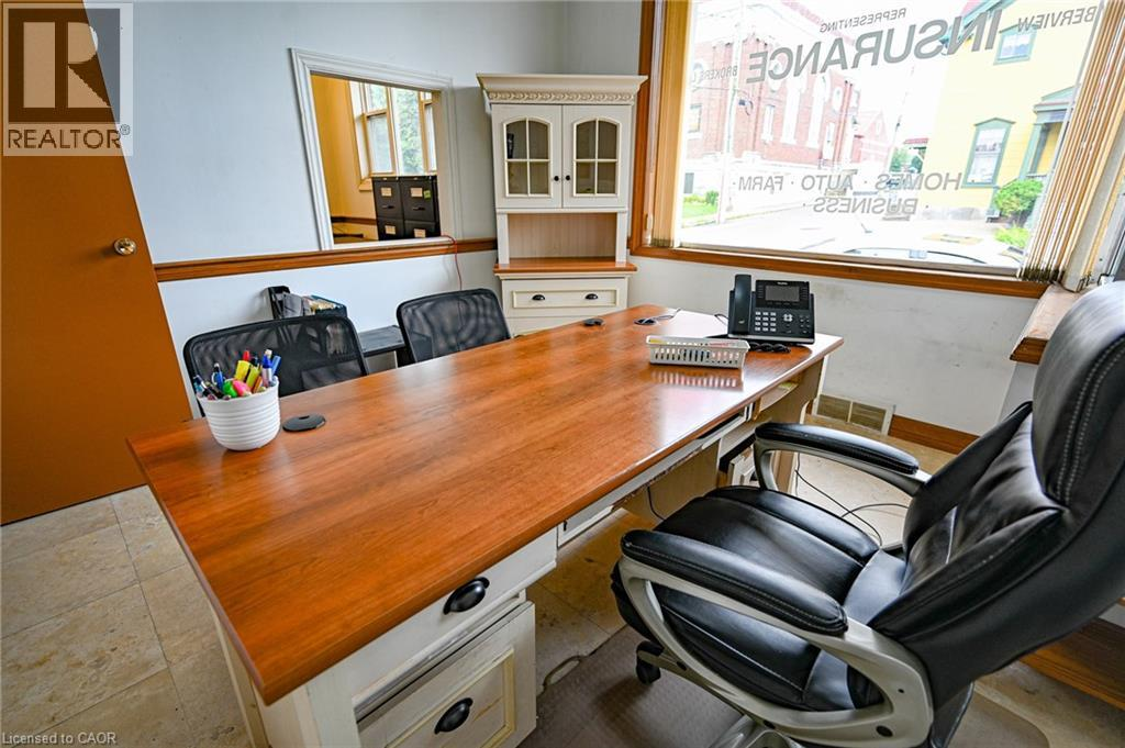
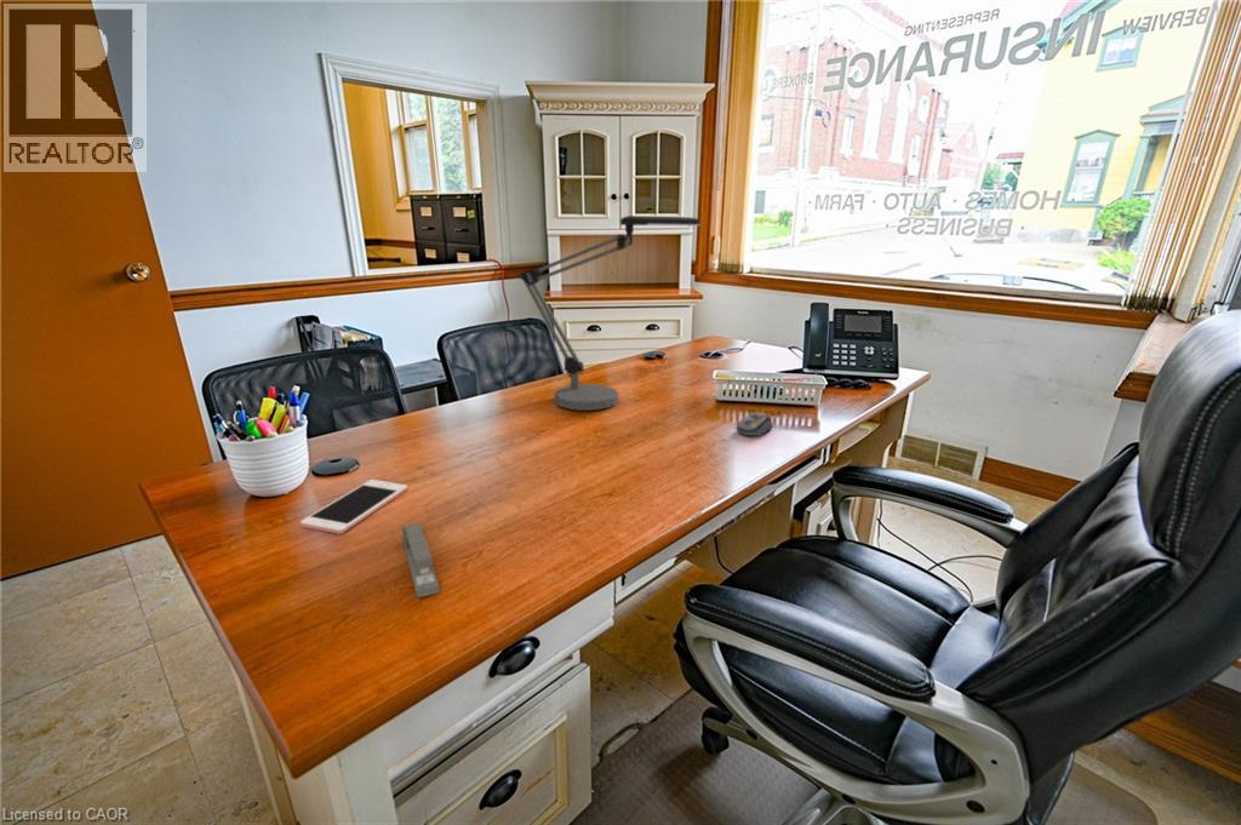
+ stapler (418, 550)
+ cell phone (358, 504)
+ desk lamp (593, 259)
+ computer mouse (755, 422)
